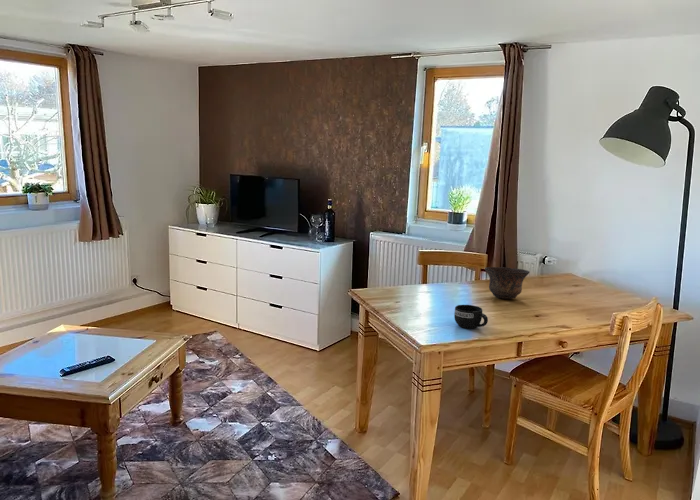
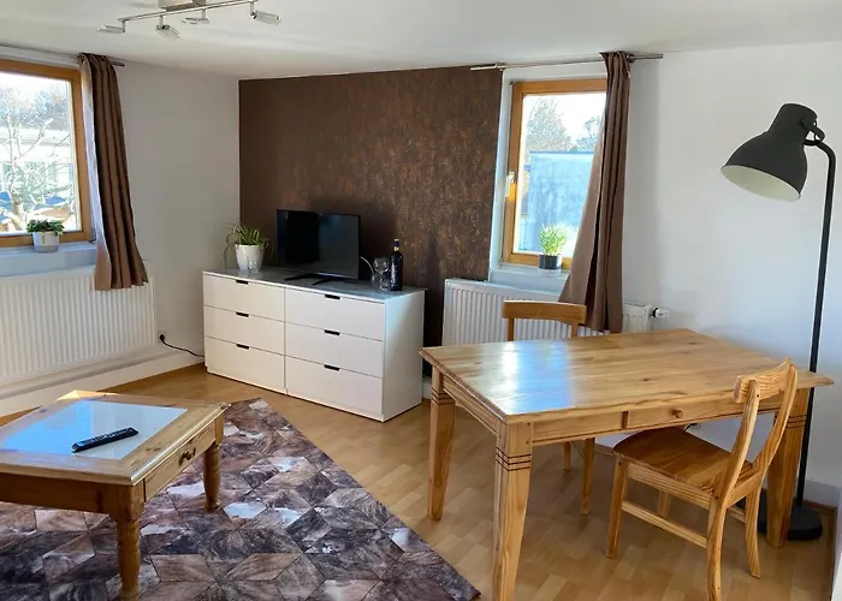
- mug (471, 317)
- bowl (505, 283)
